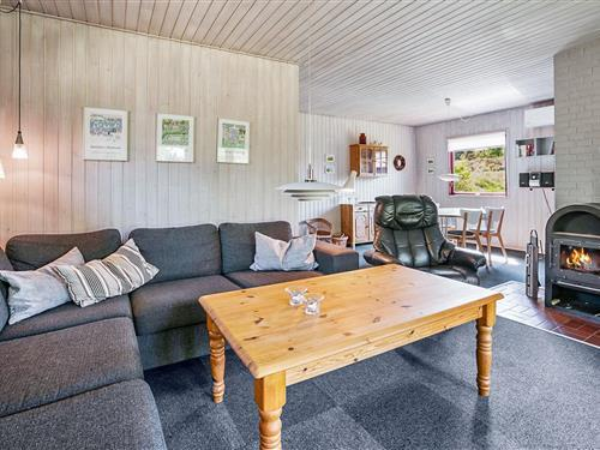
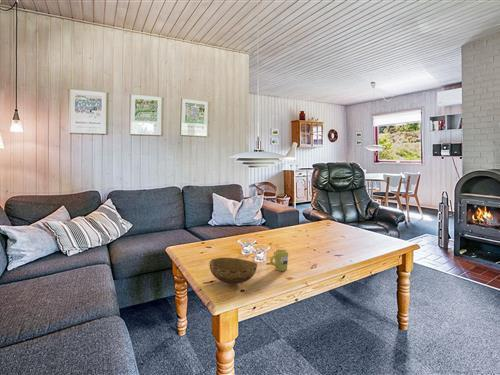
+ bowl (233, 271)
+ mug (278, 260)
